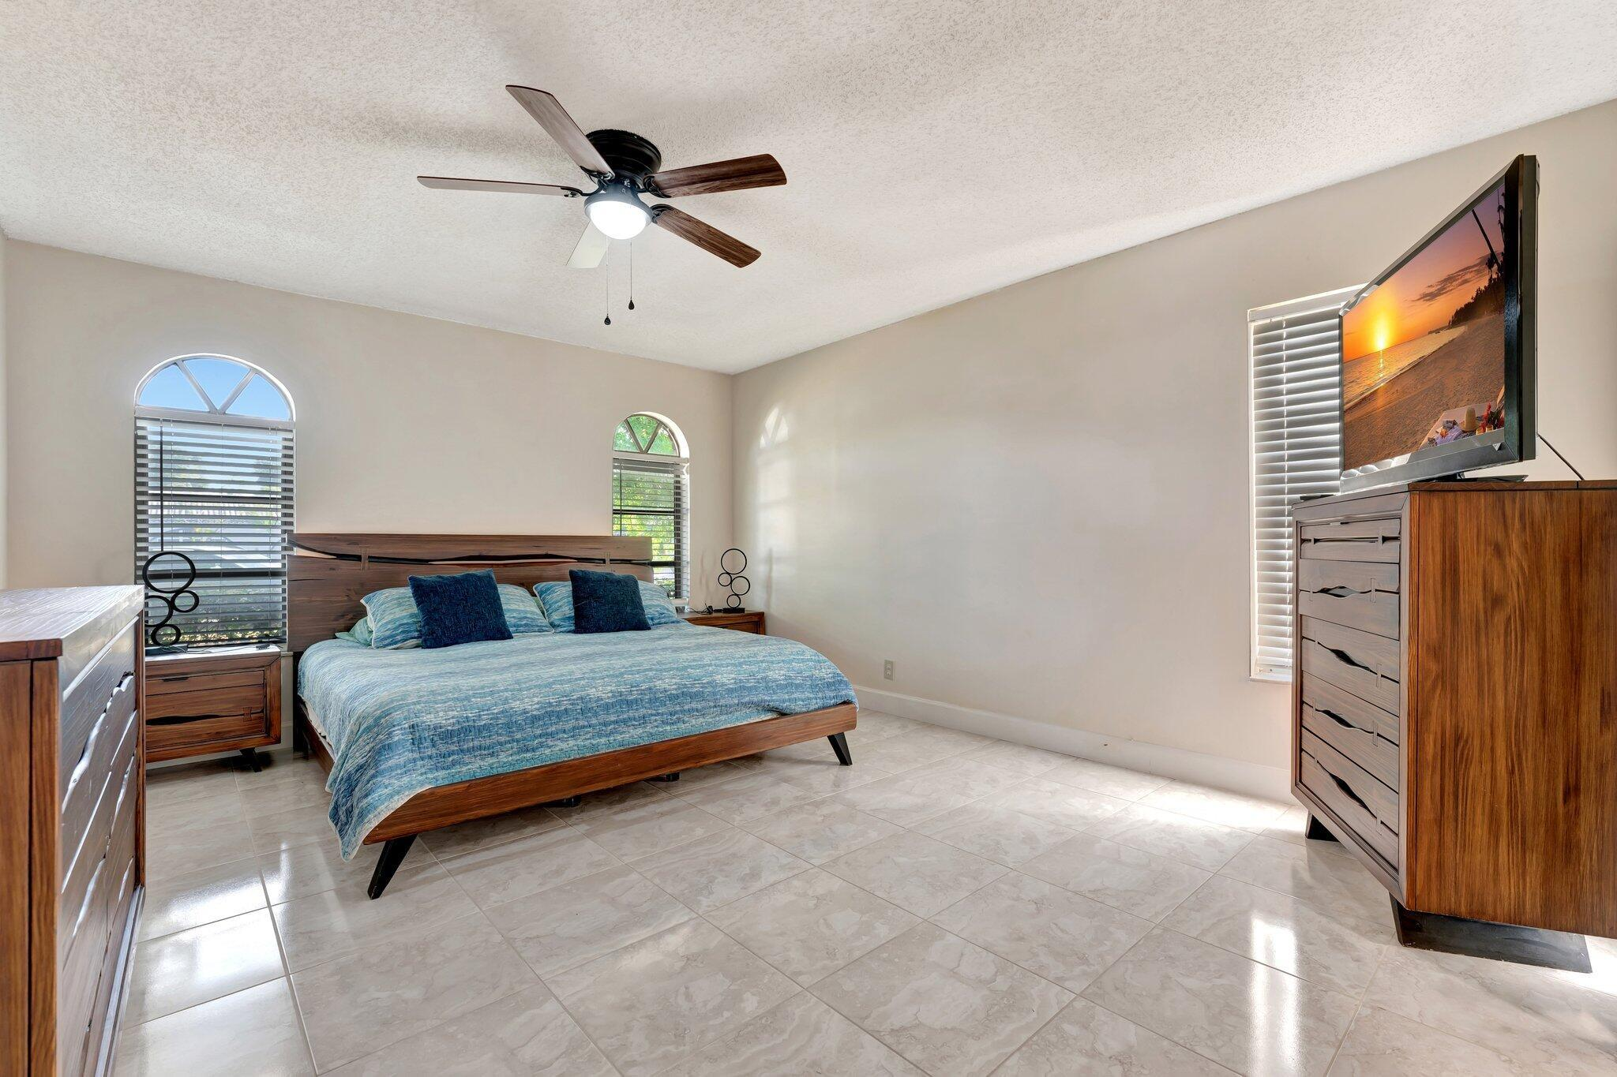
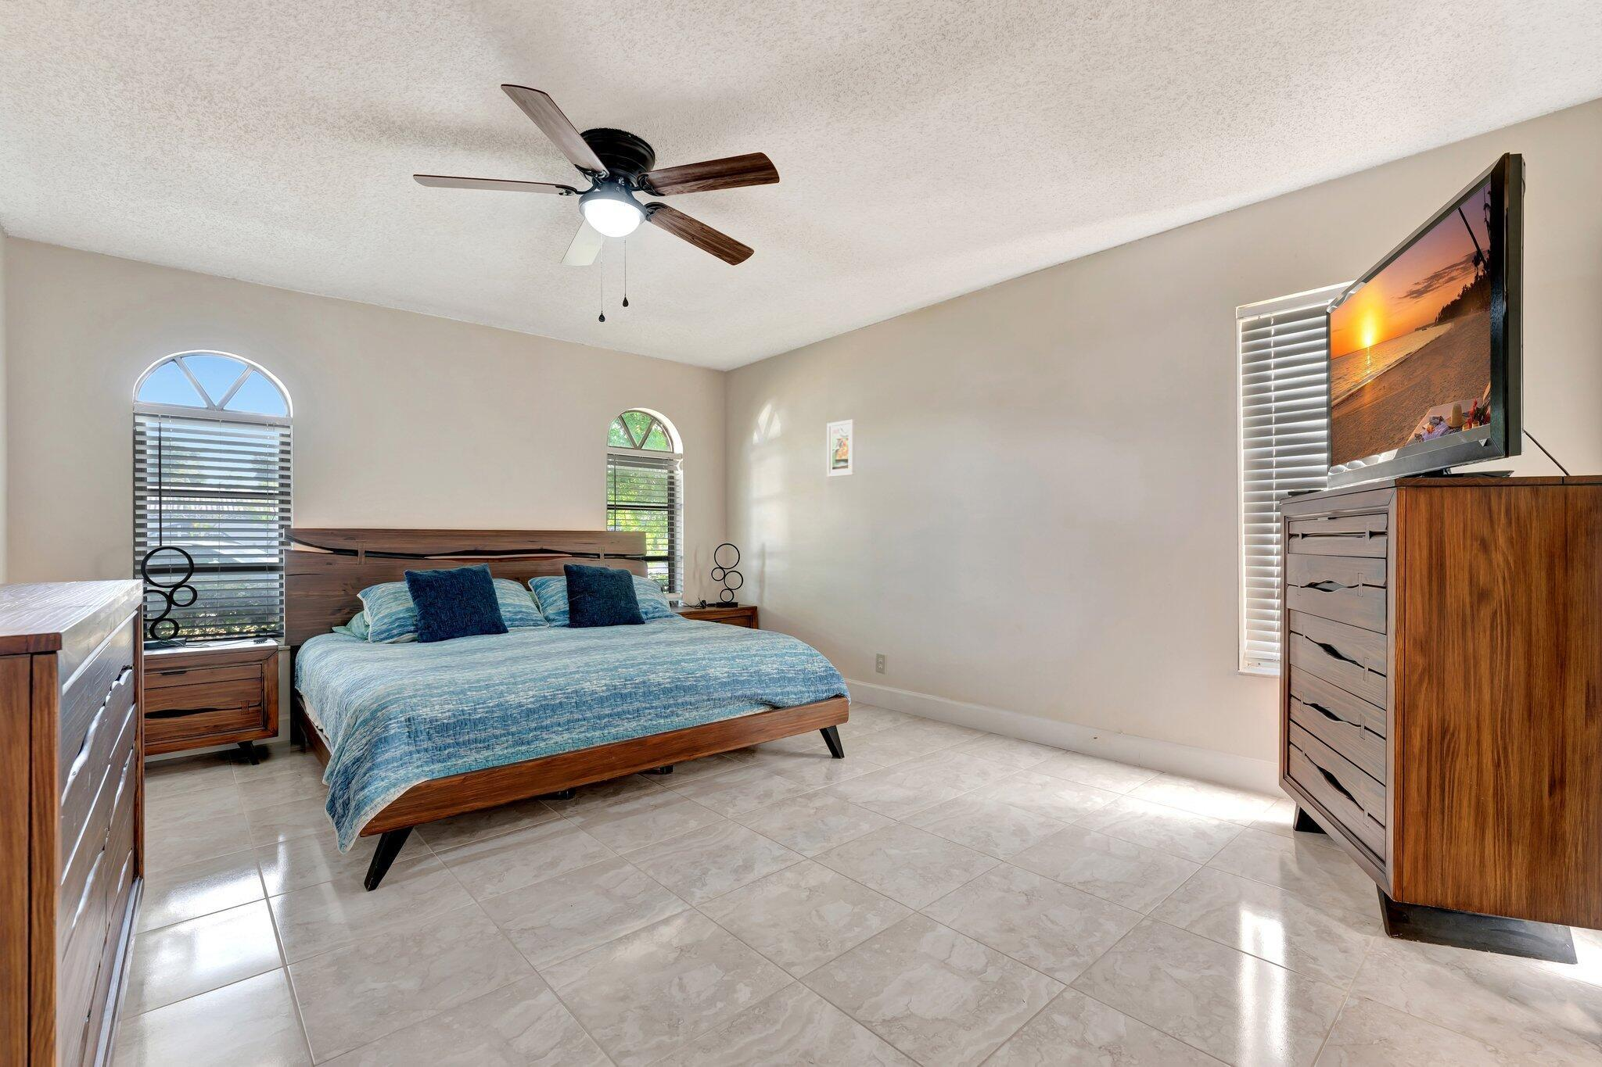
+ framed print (840, 449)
